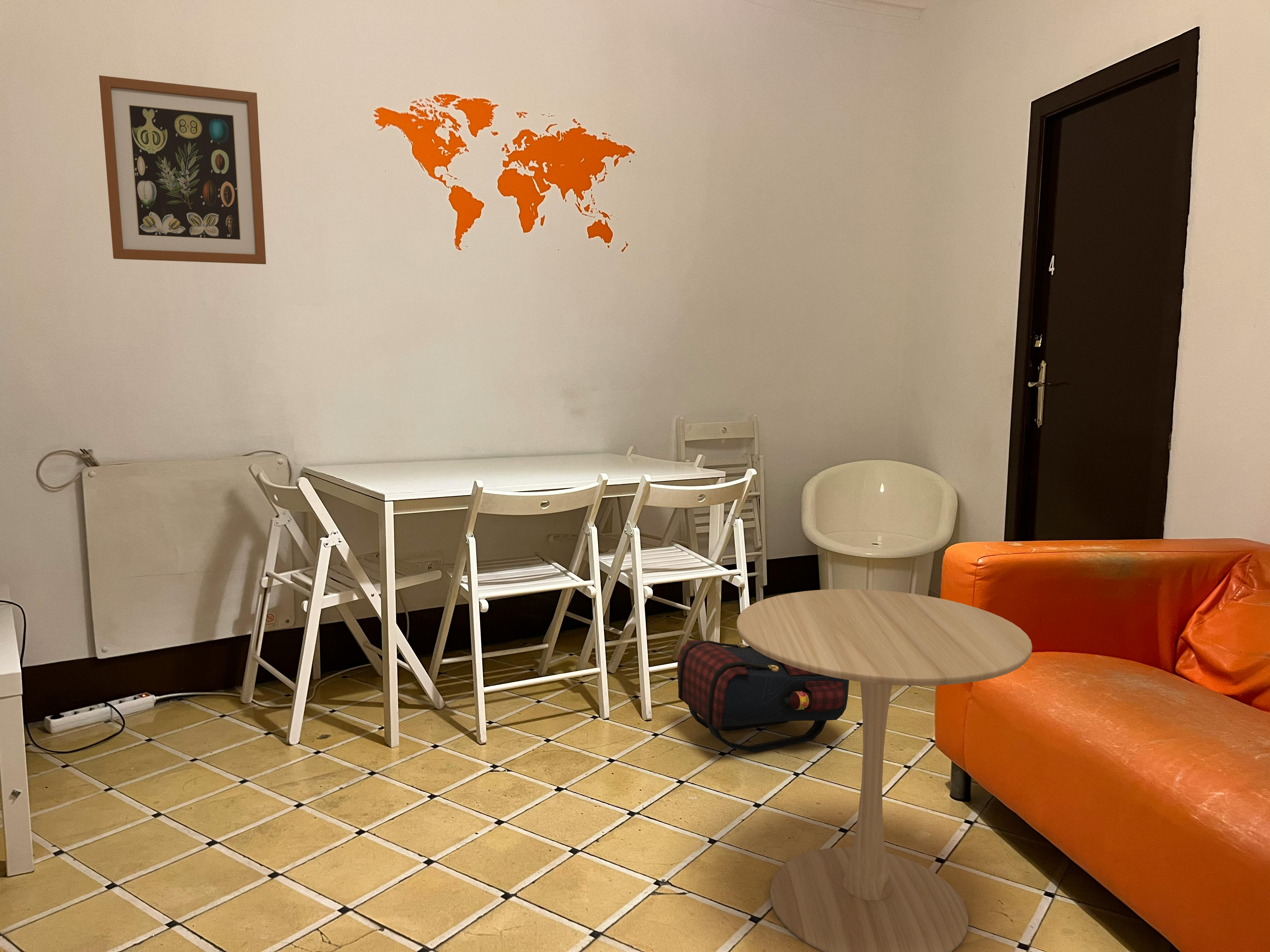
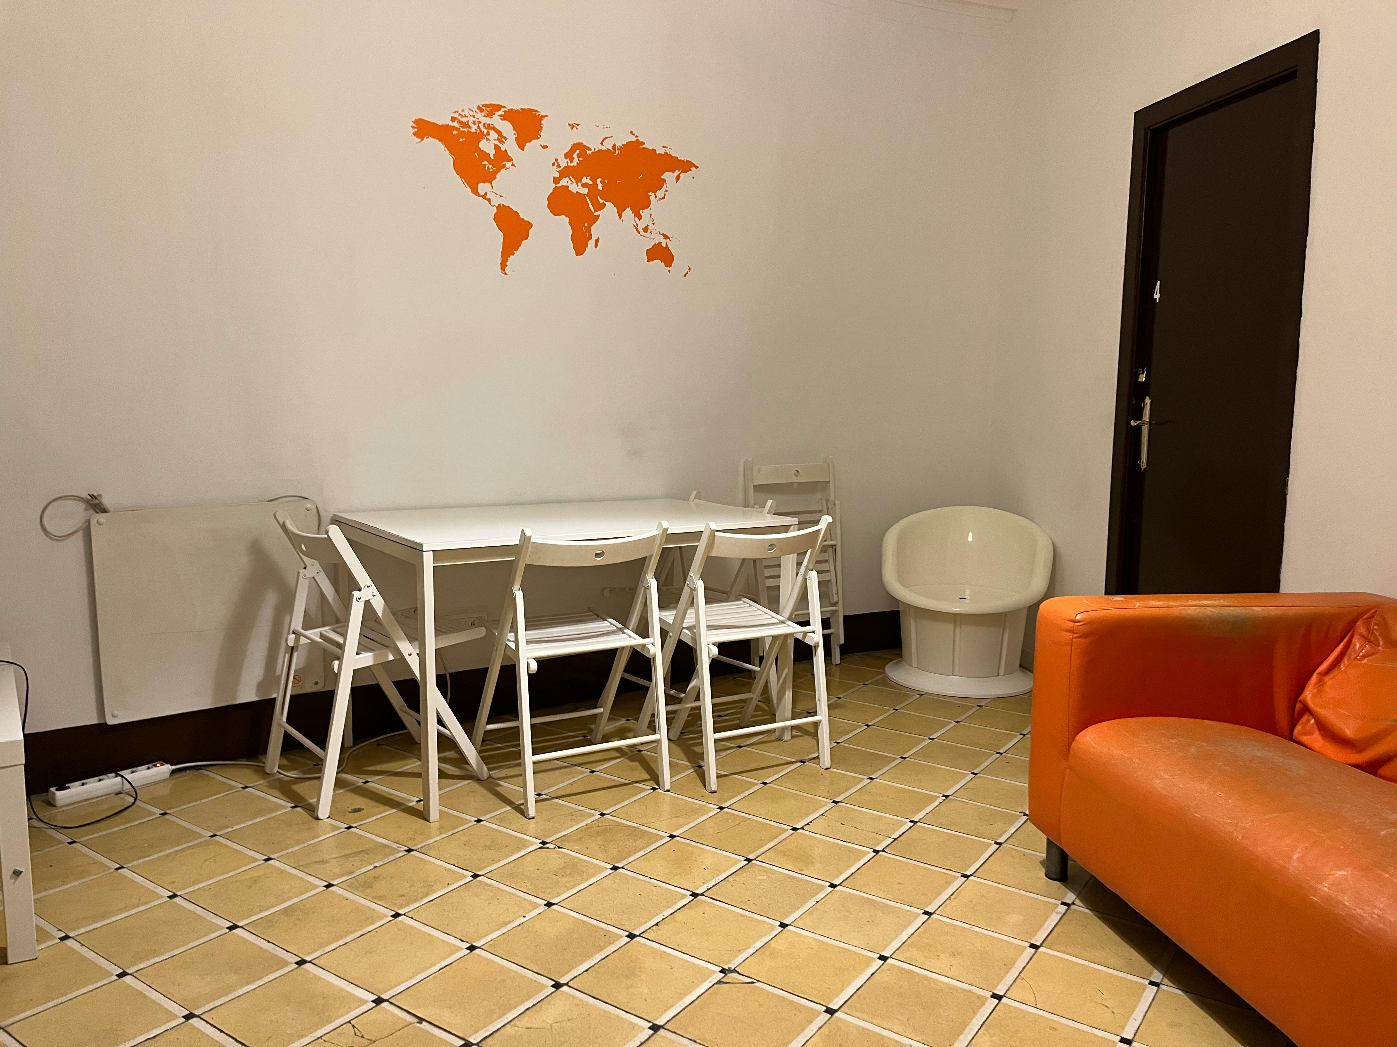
- side table (872, 768)
- wall art (186, 174)
- satchel (764, 693)
